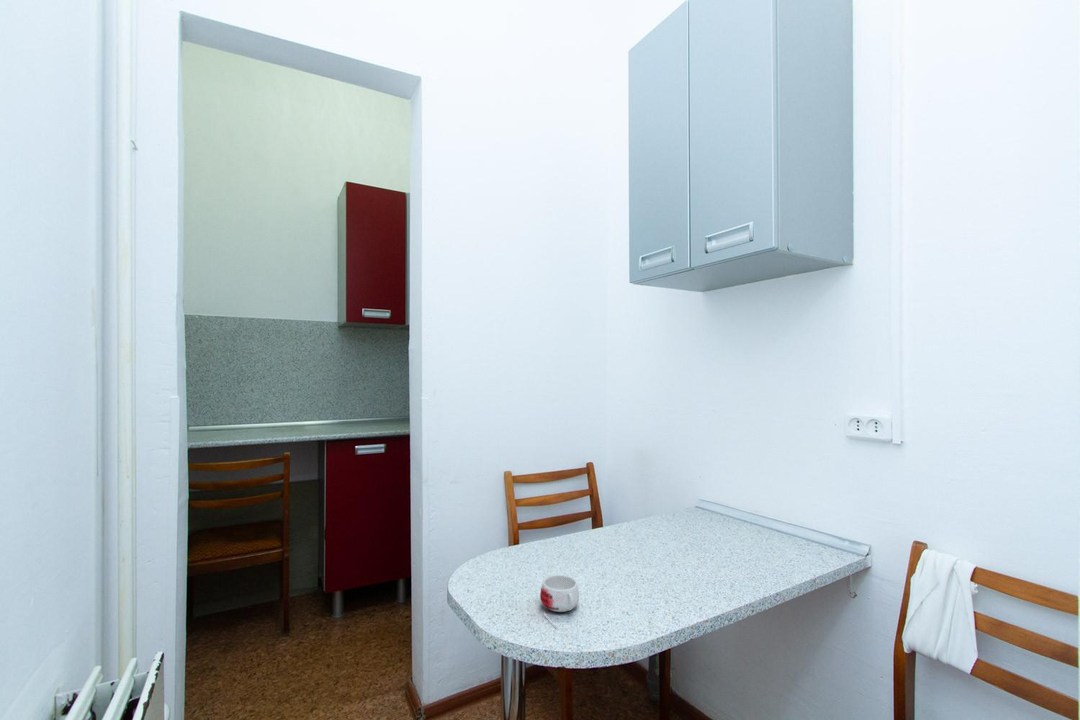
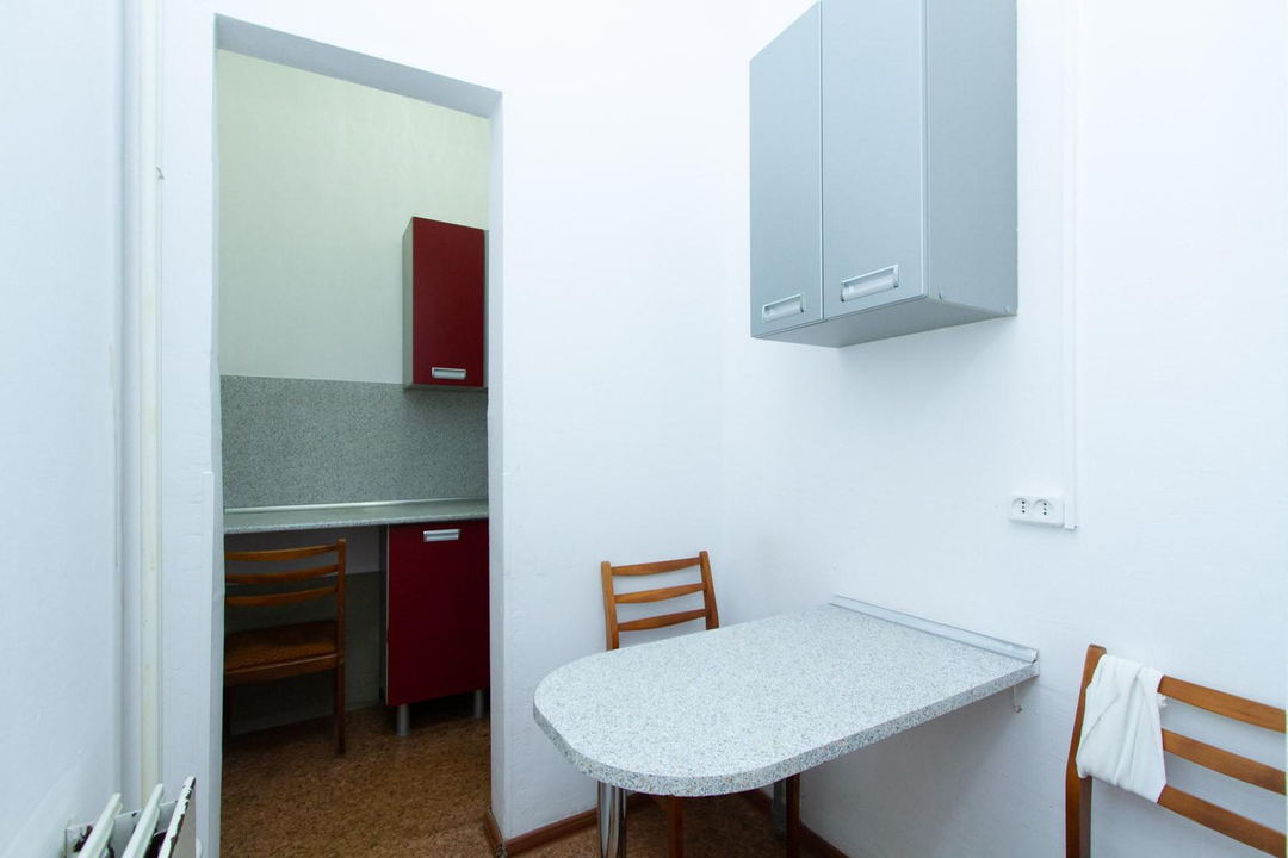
- mug (562, 598)
